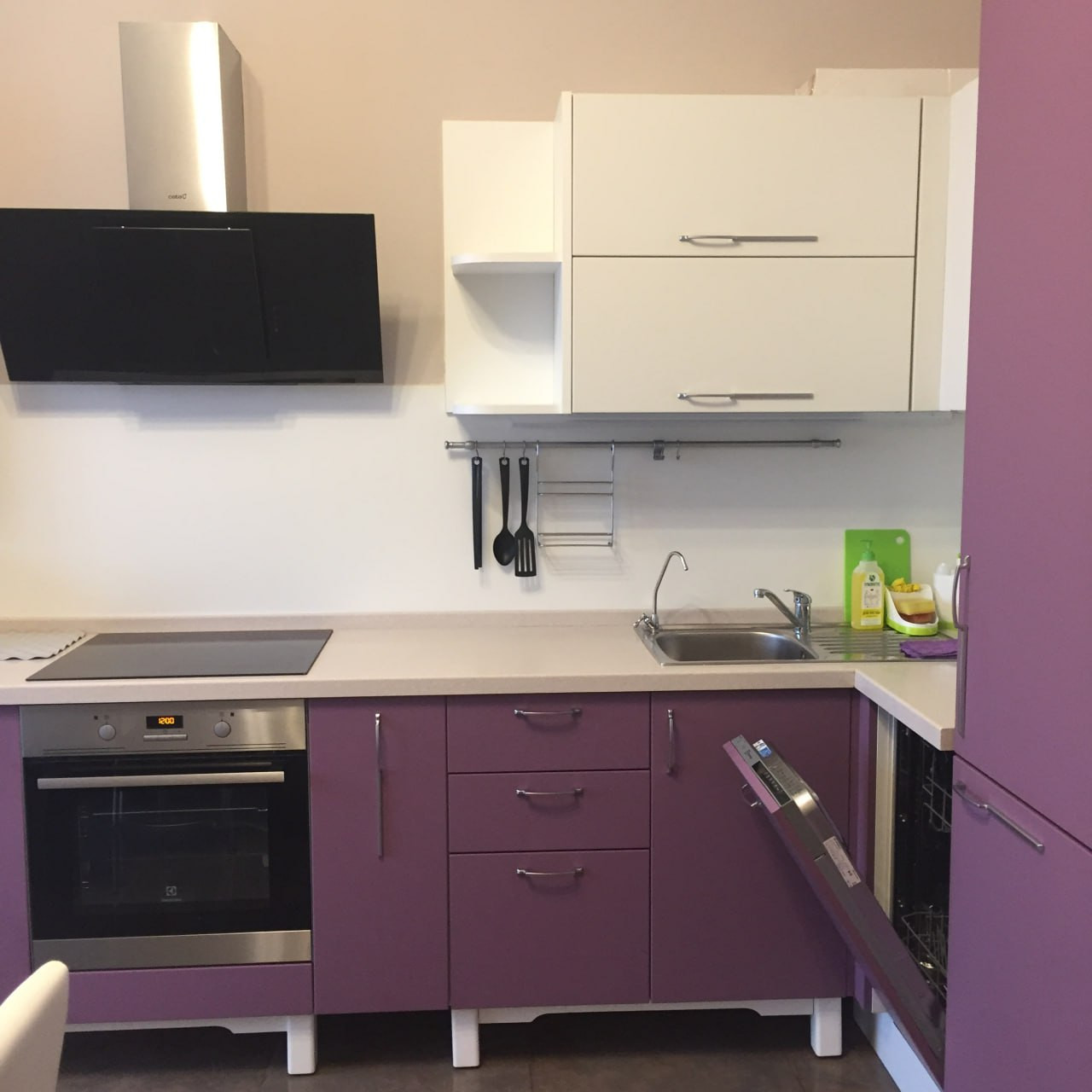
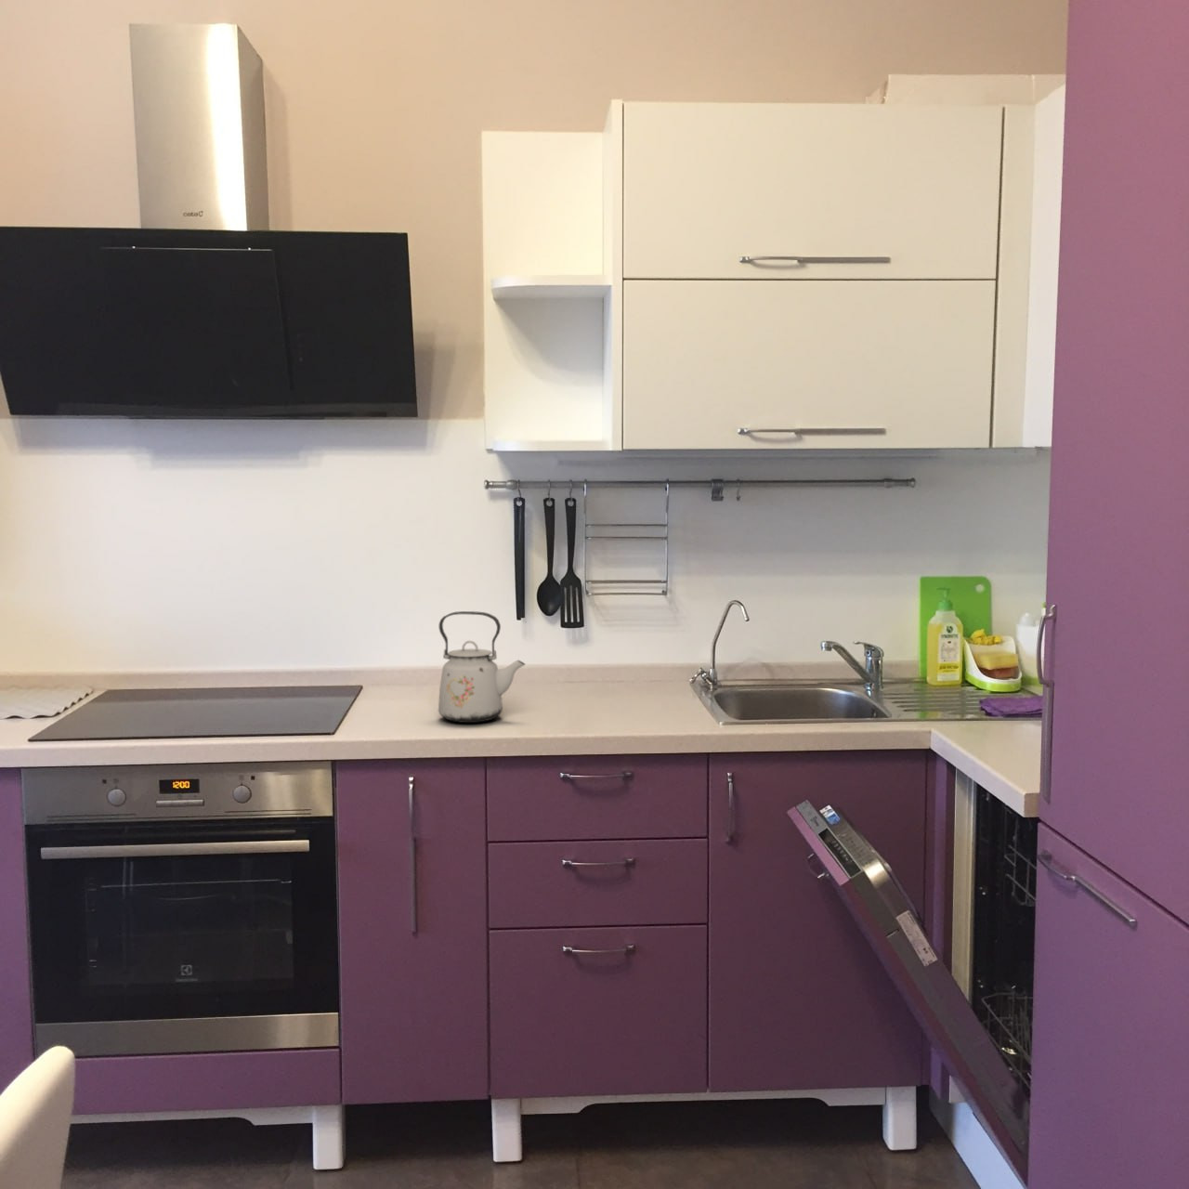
+ kettle (481, 665)
